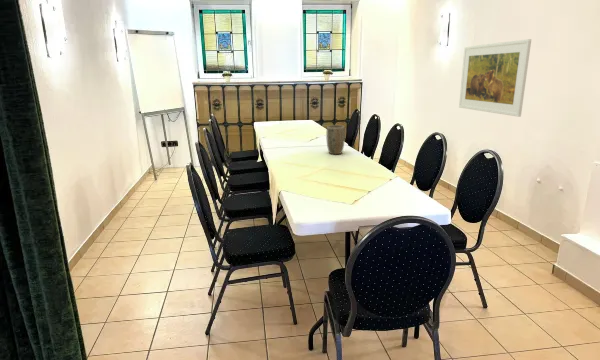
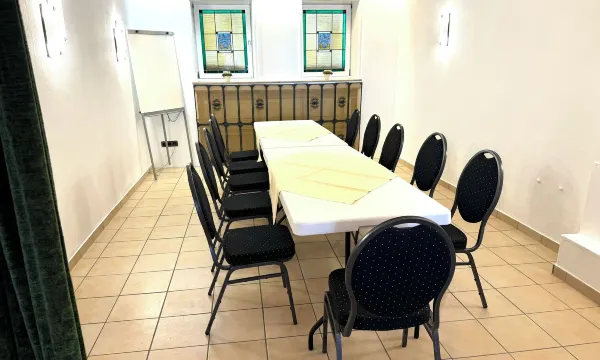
- plant pot (335, 139)
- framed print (489, 78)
